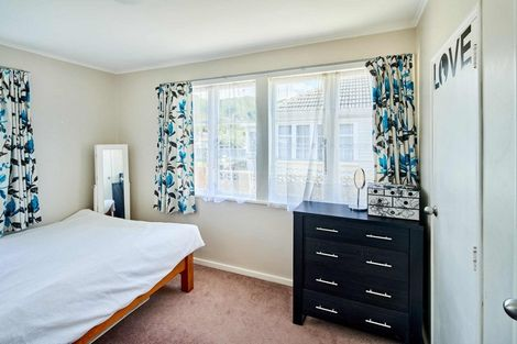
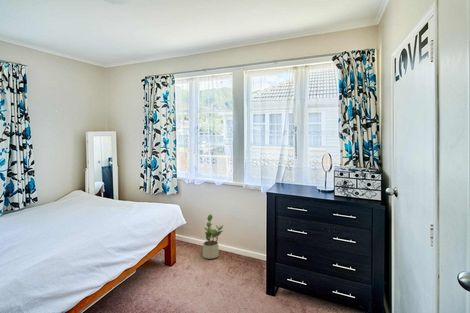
+ potted plant (212, 234)
